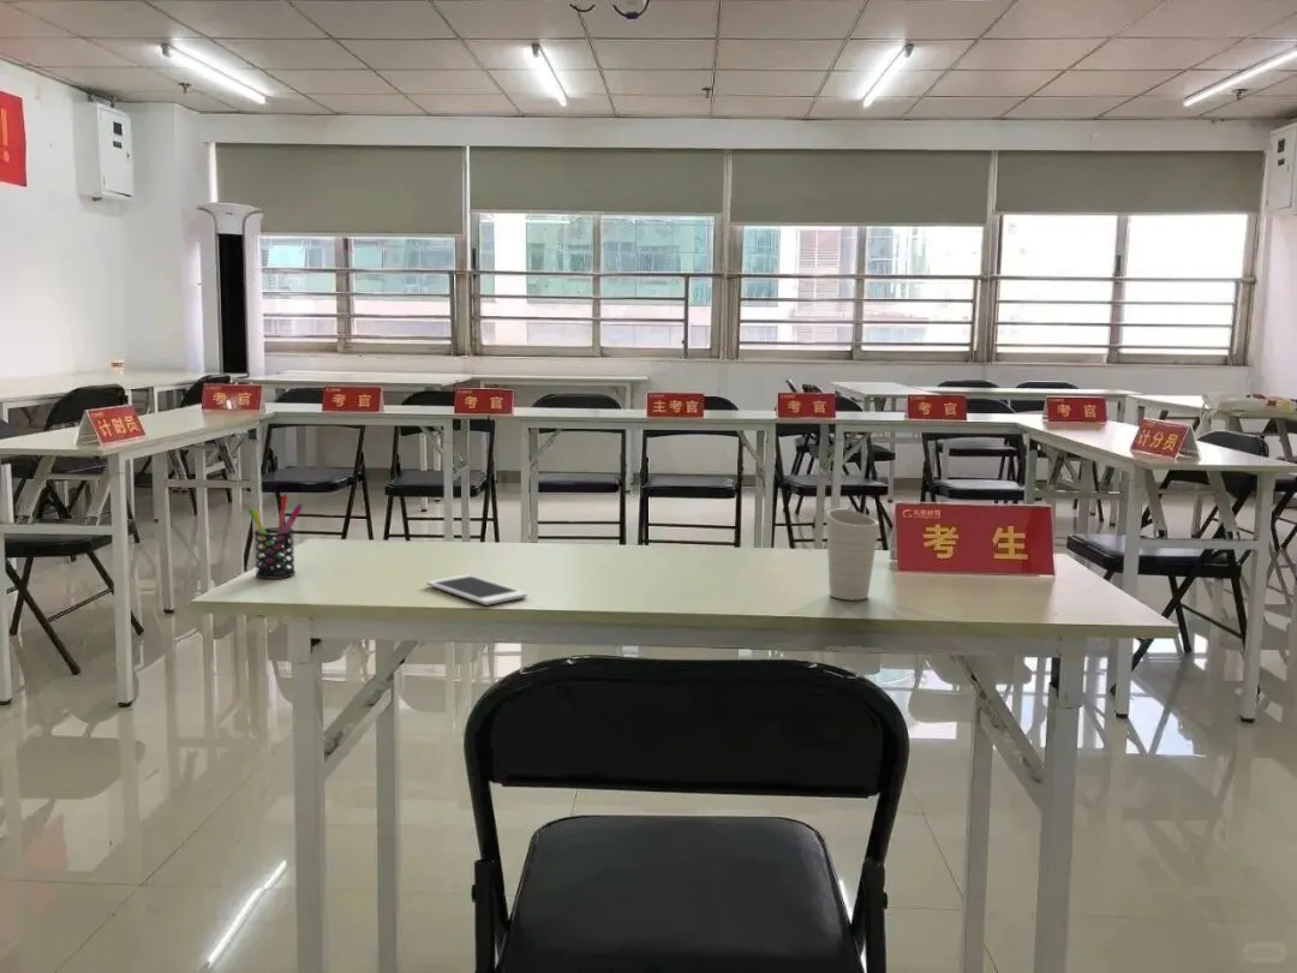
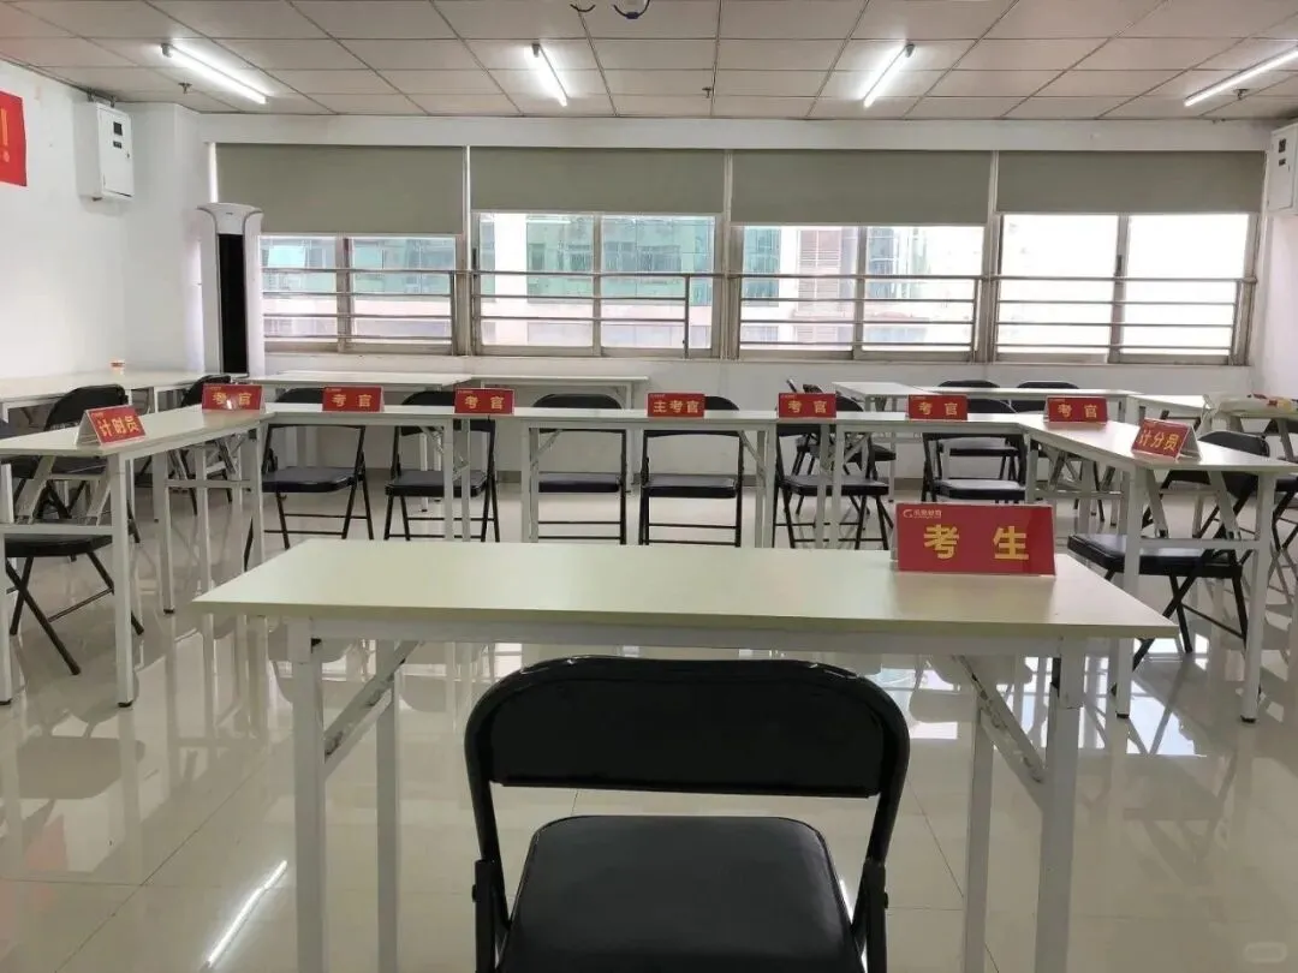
- pen holder (271, 536)
- cup (850, 554)
- cell phone (476, 589)
